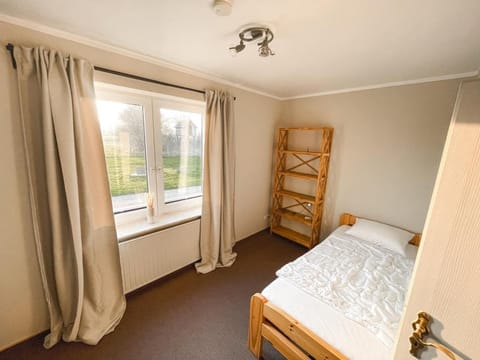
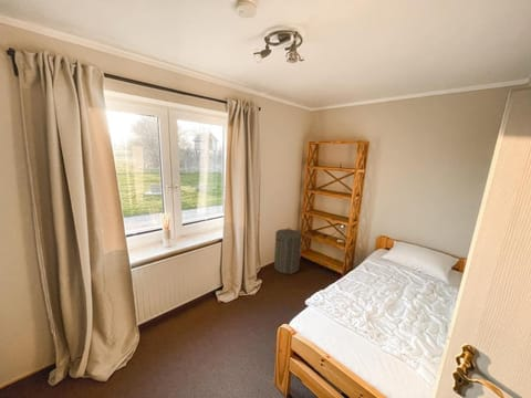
+ laundry hamper (288, 248)
